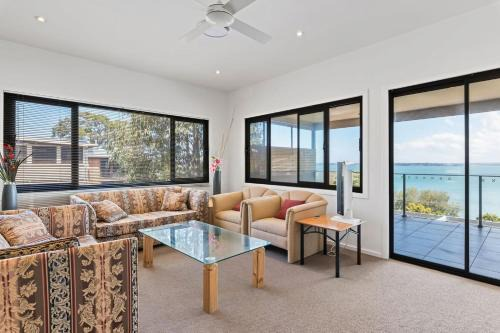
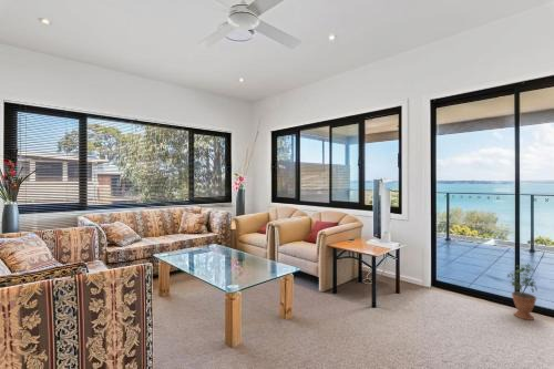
+ potted plant (521, 288)
